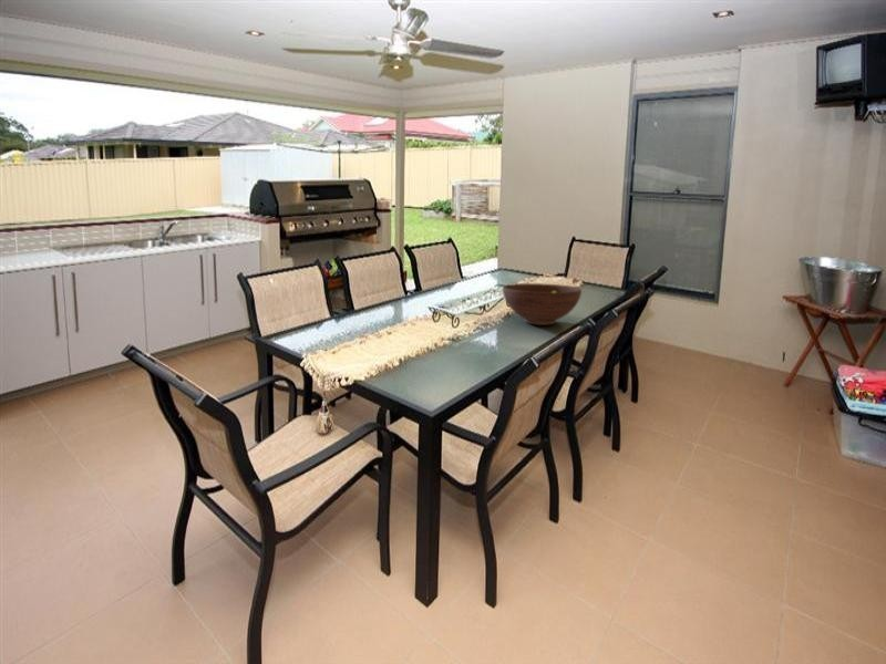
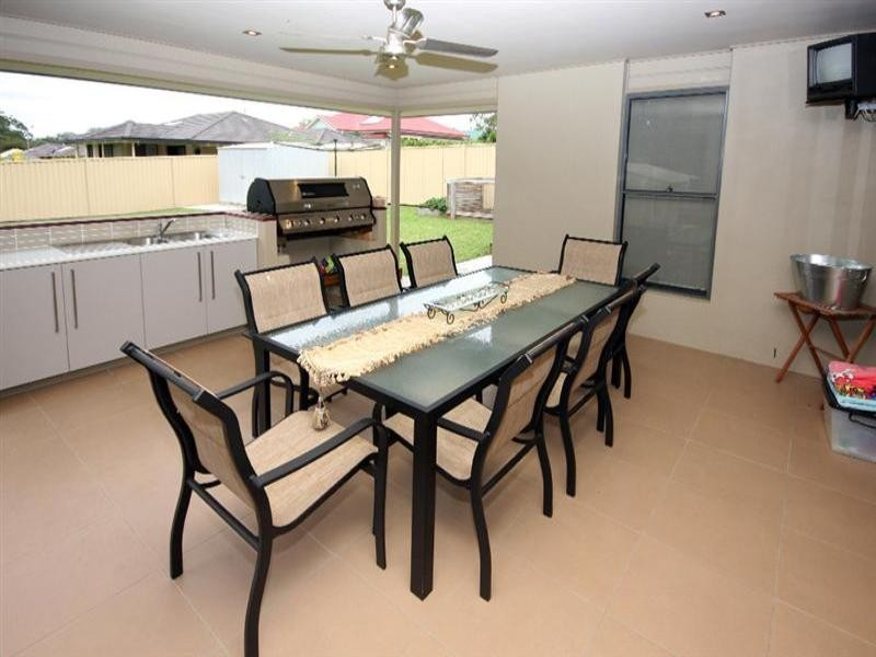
- fruit bowl (540, 305)
